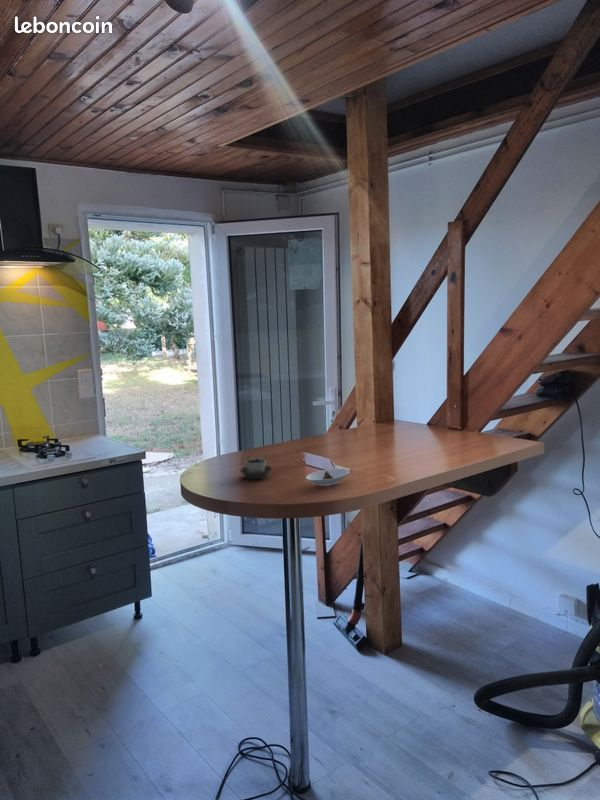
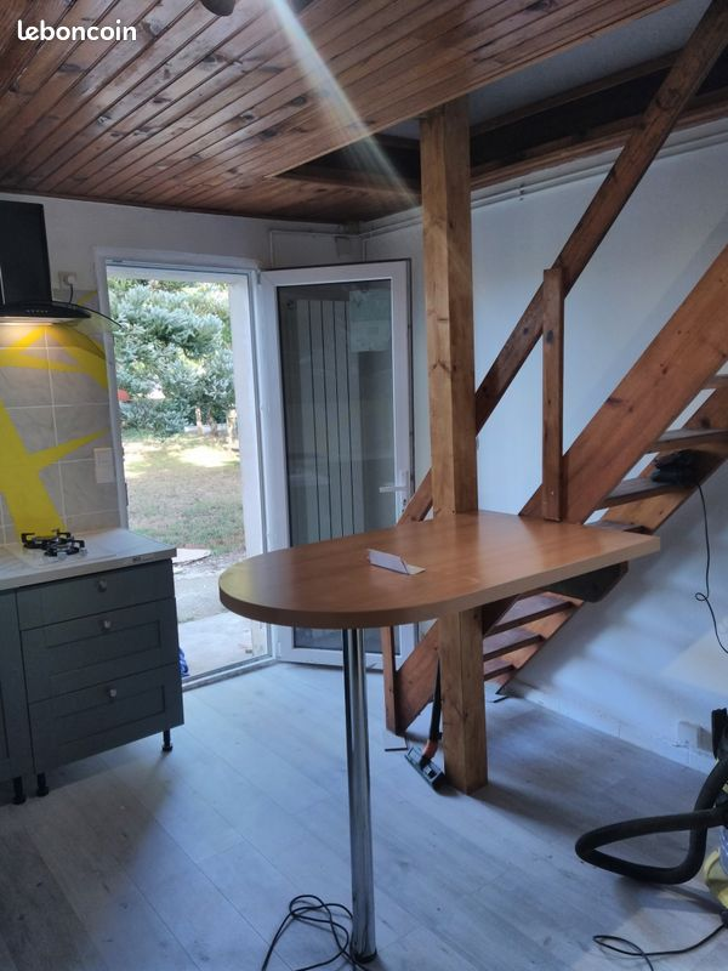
- saucer (328, 477)
- cup (256, 468)
